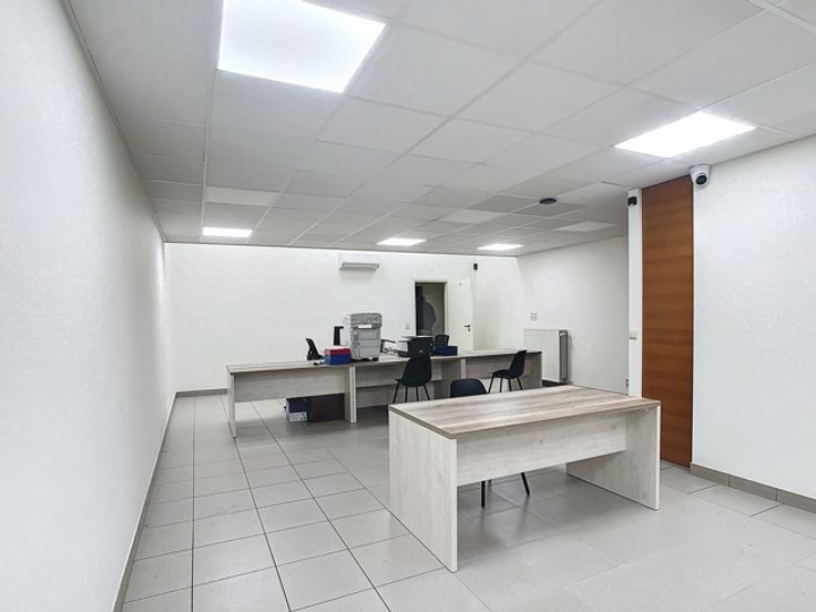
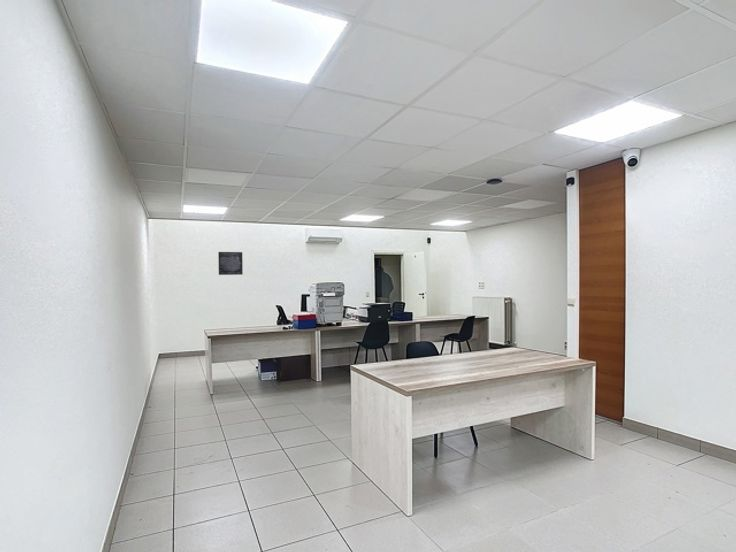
+ wall art (230, 263)
